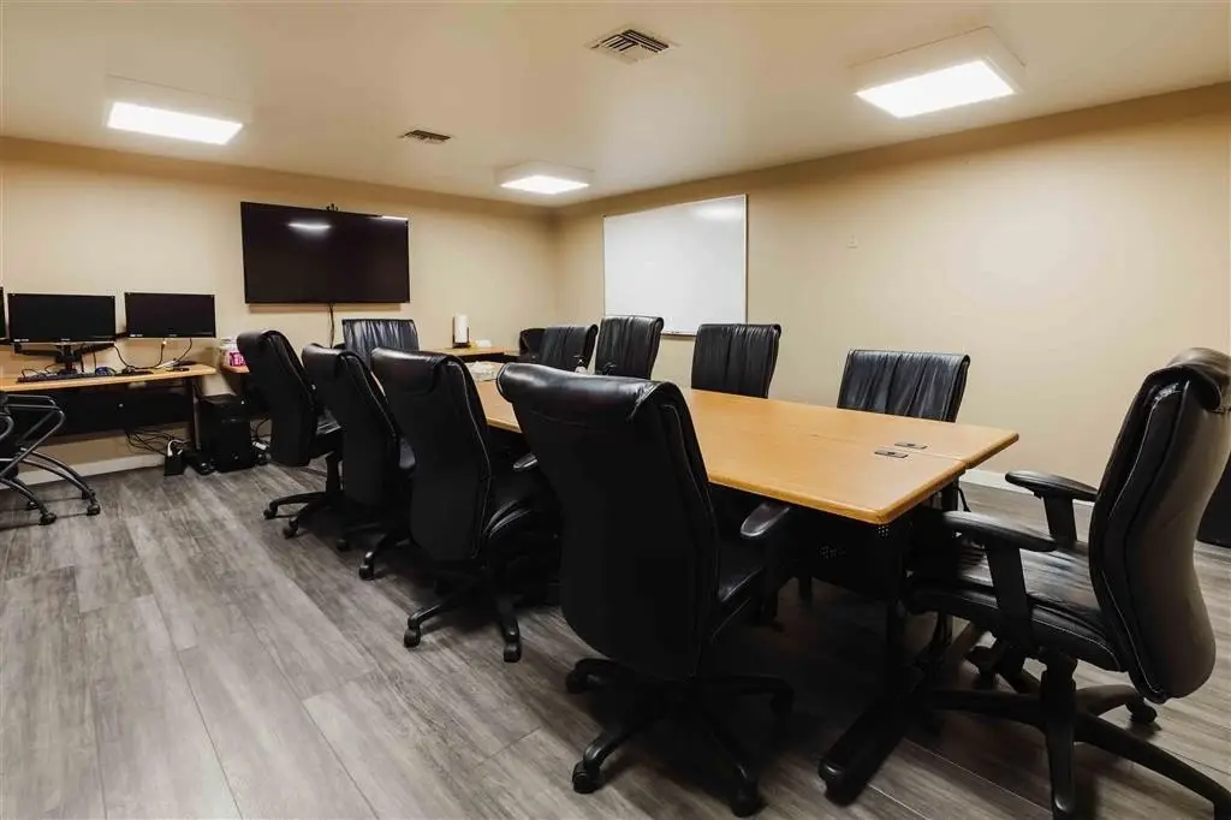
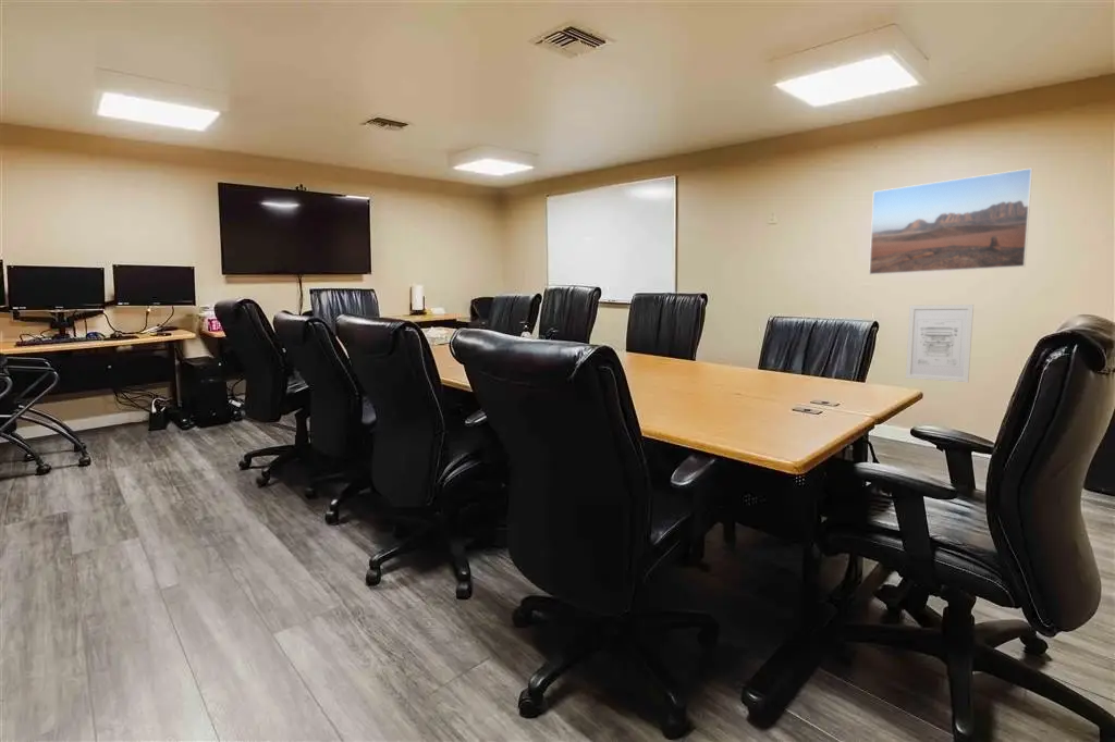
+ wall art (938, 343)
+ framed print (943, 226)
